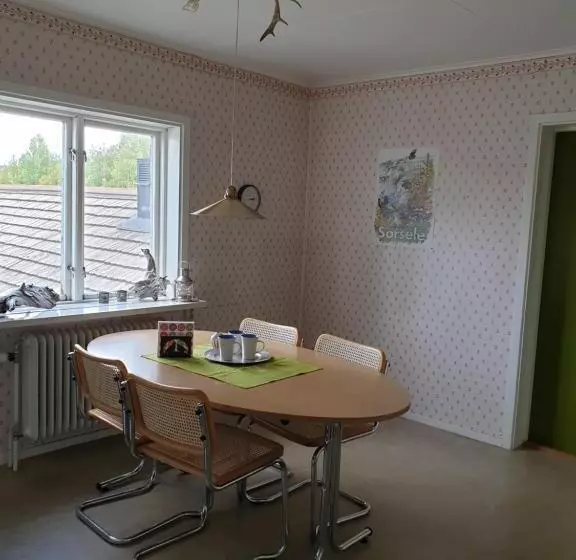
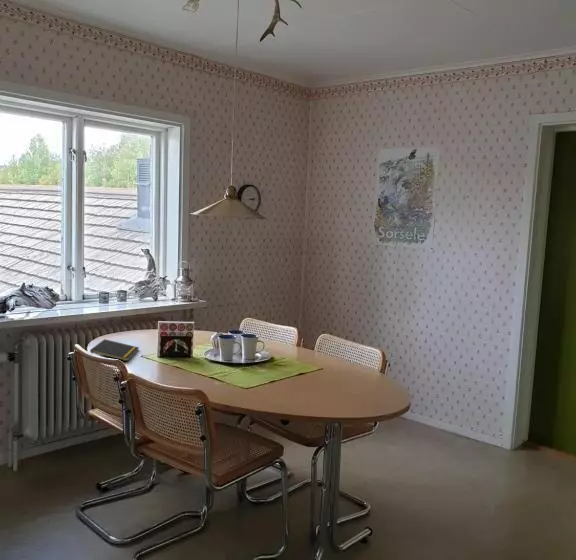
+ notepad (115, 349)
